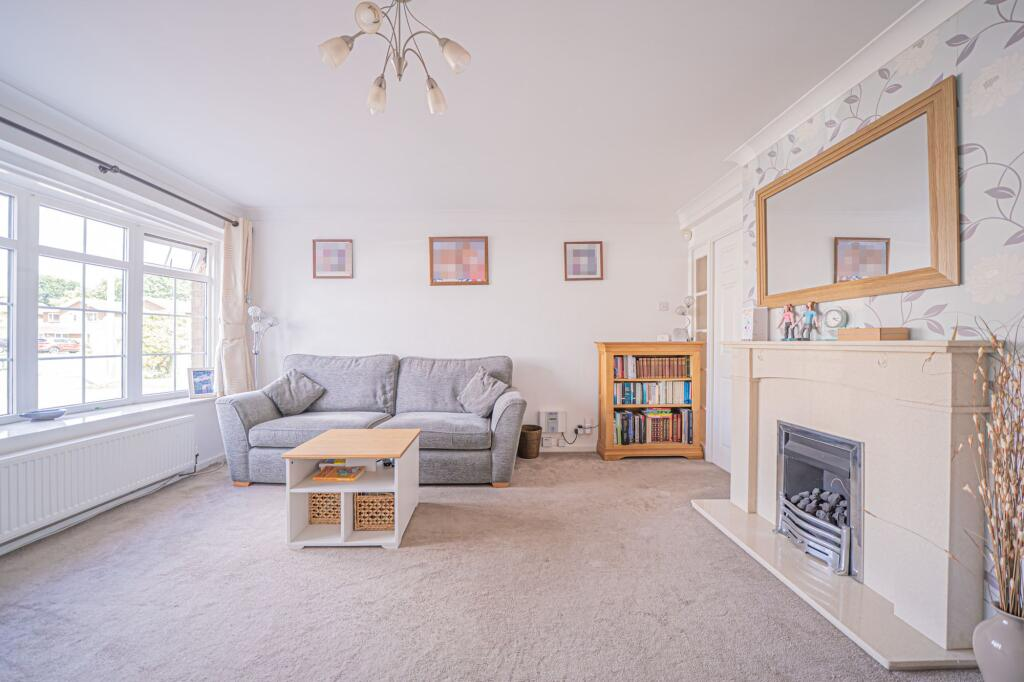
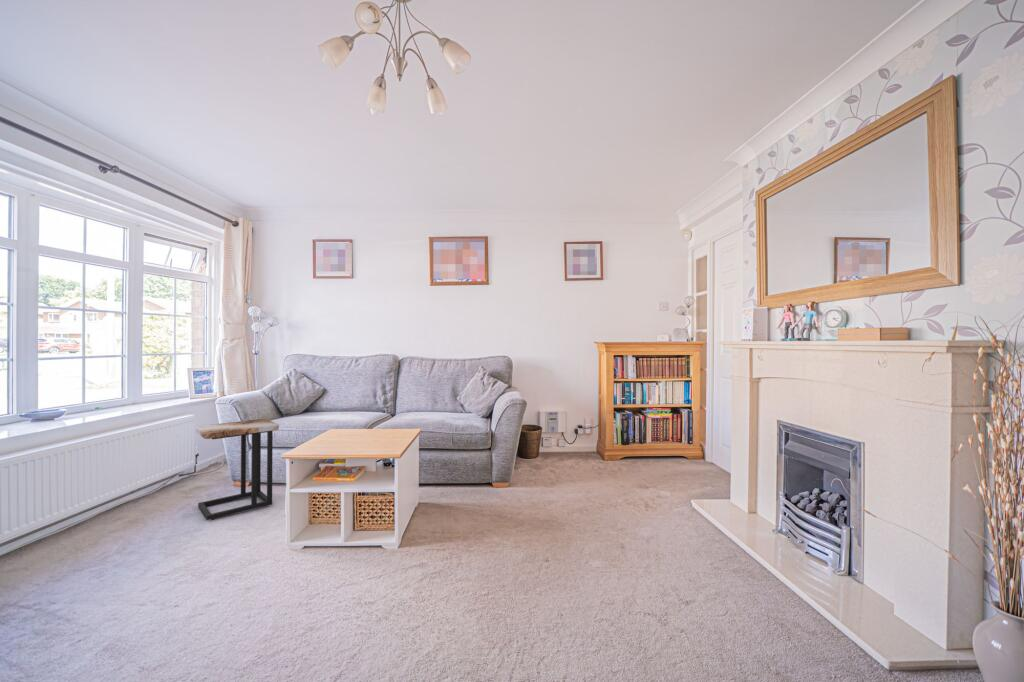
+ side table (241, 465)
